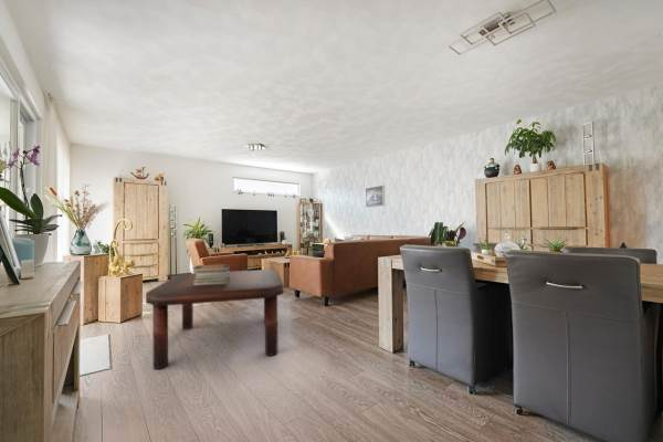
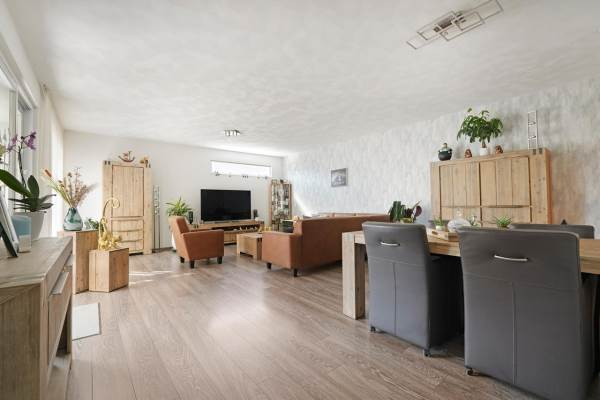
- coffee table (224, 301)
- book stack (212, 274)
